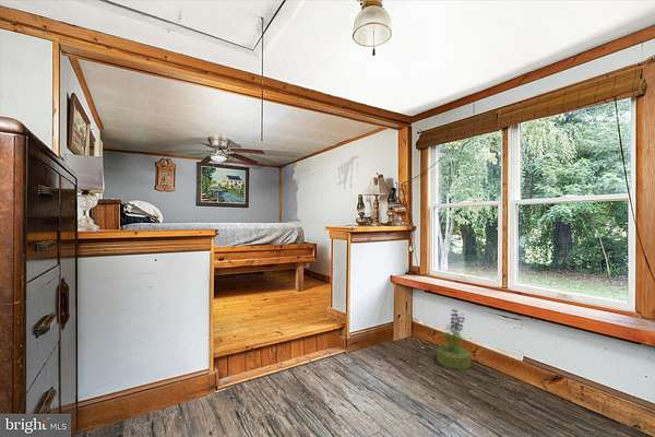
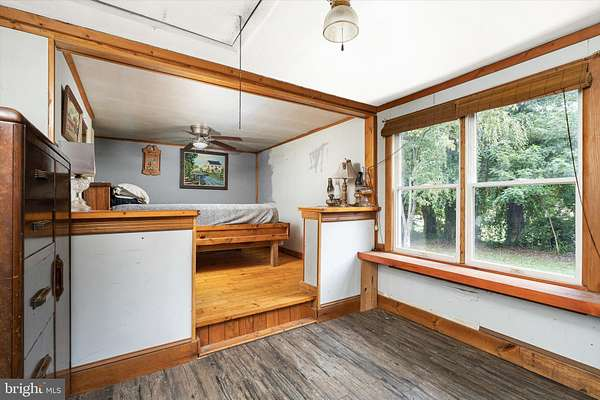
- potted plant (453, 335)
